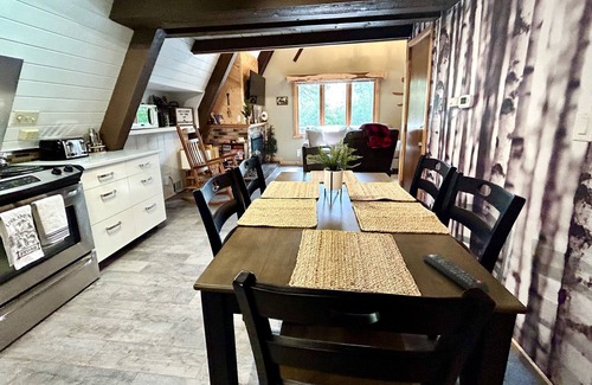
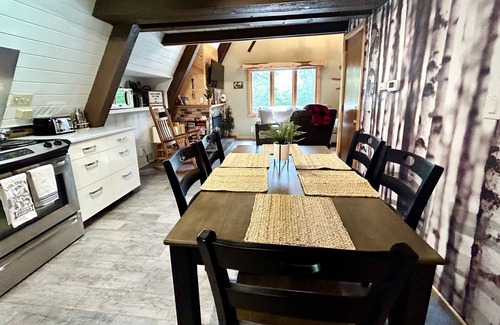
- remote control (451, 271)
